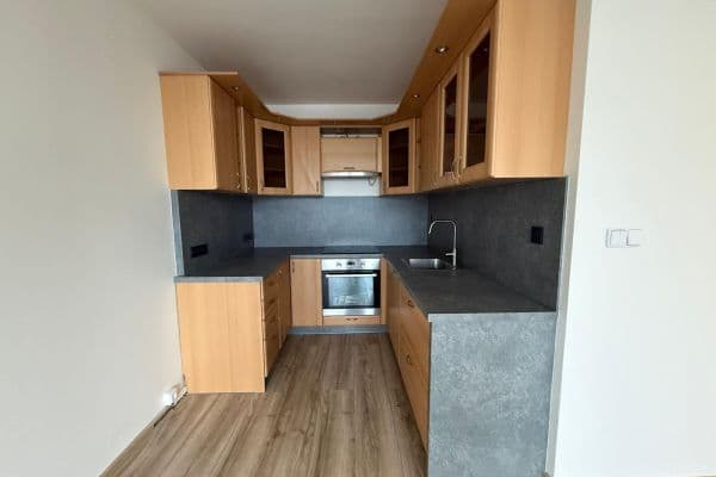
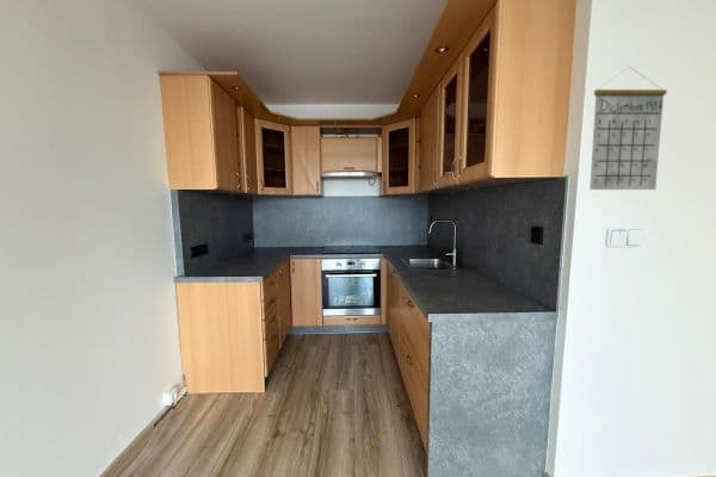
+ calendar (626, 128)
